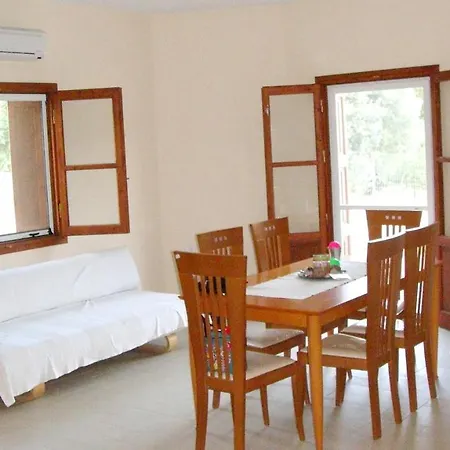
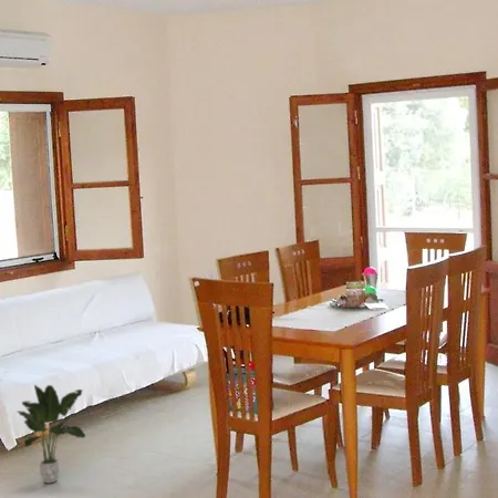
+ potted plant (52, 430)
